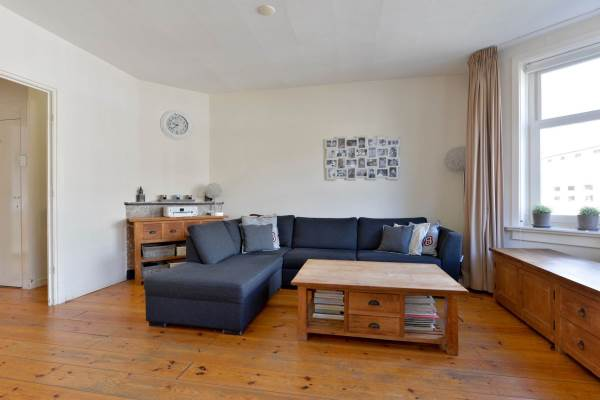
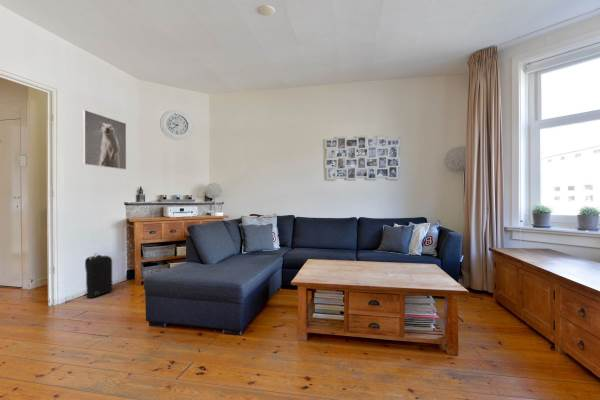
+ backpack (96, 273)
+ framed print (106, 142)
